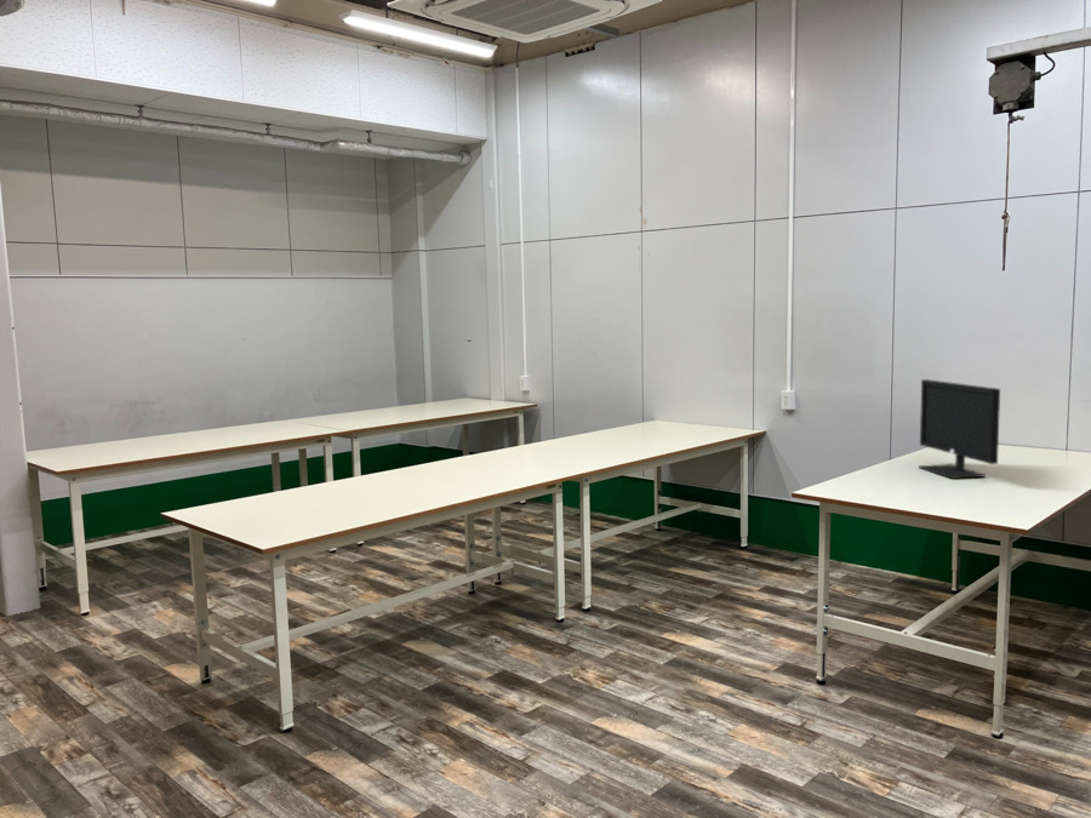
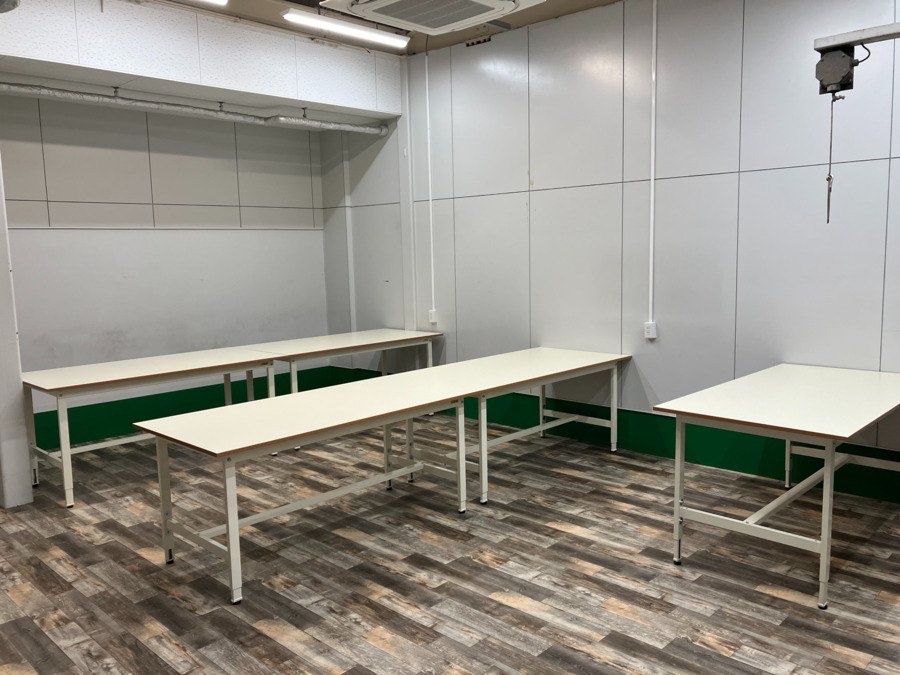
- monitor (952, 428)
